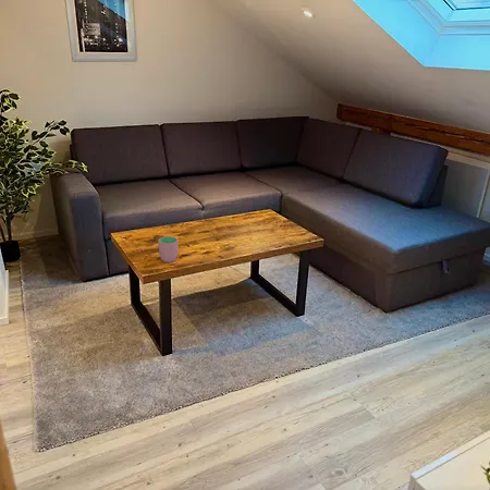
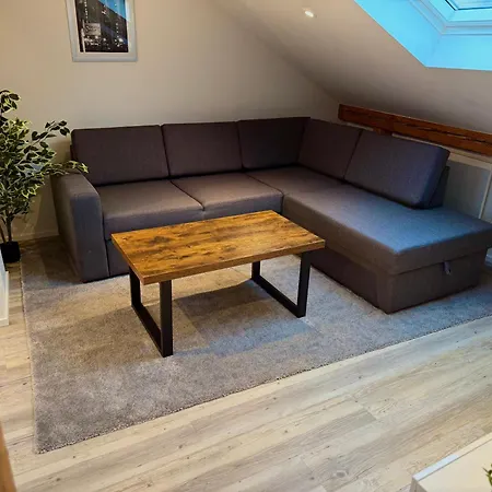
- cup (167, 248)
